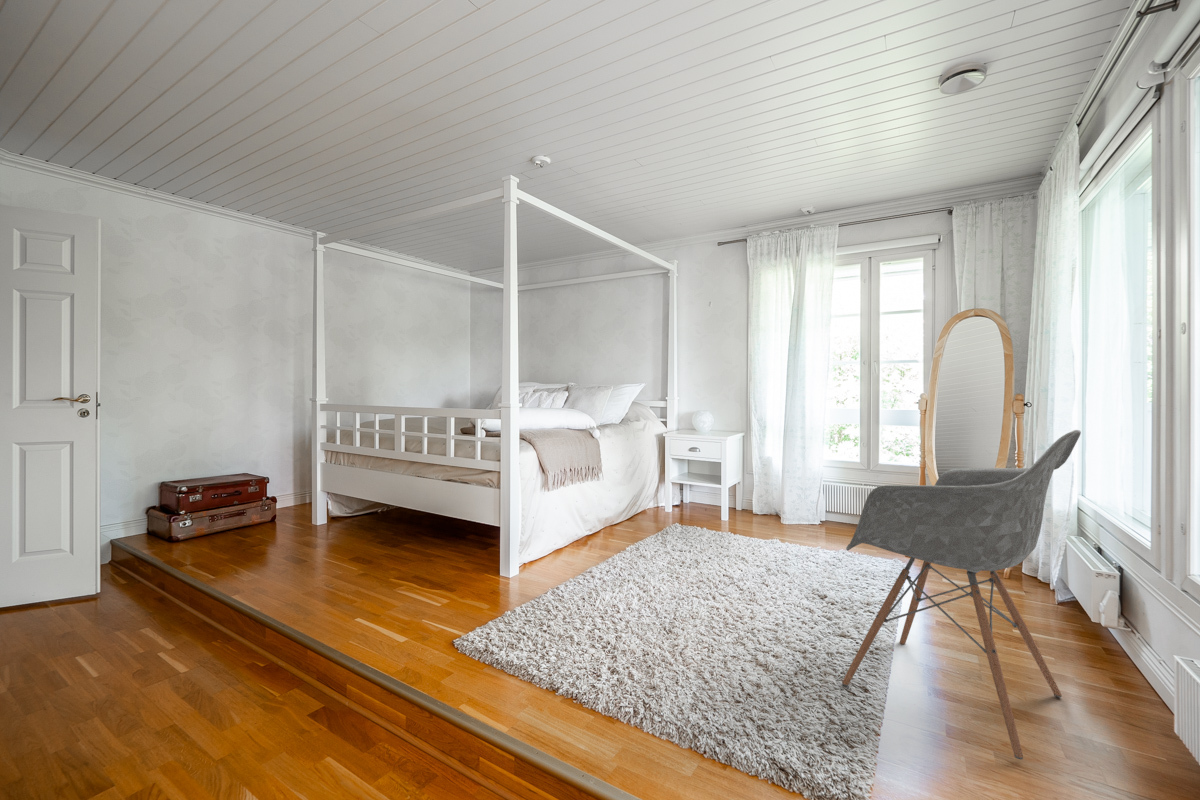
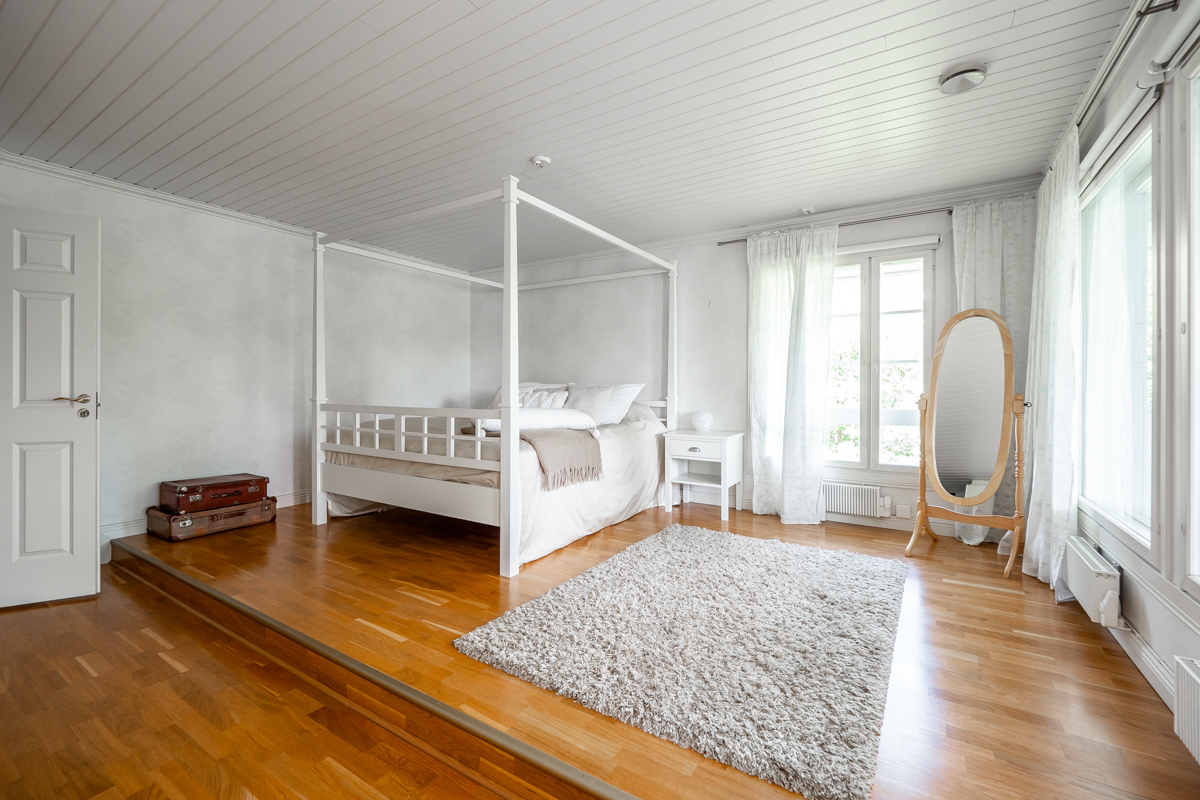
- armchair (957, 559)
